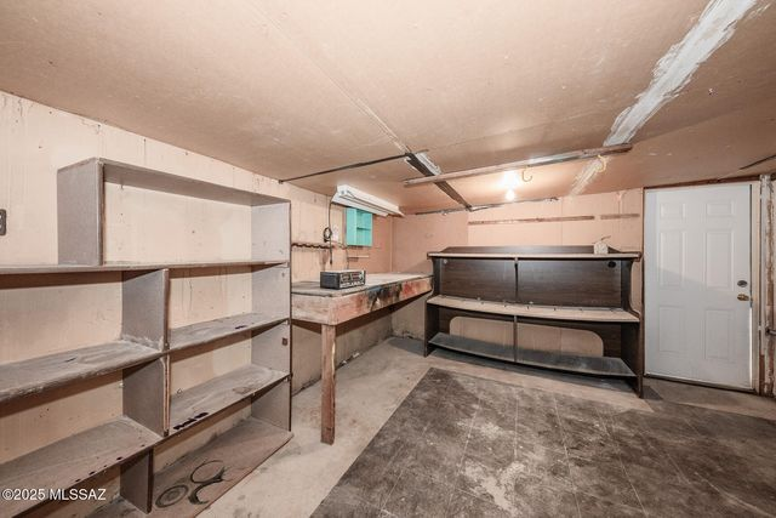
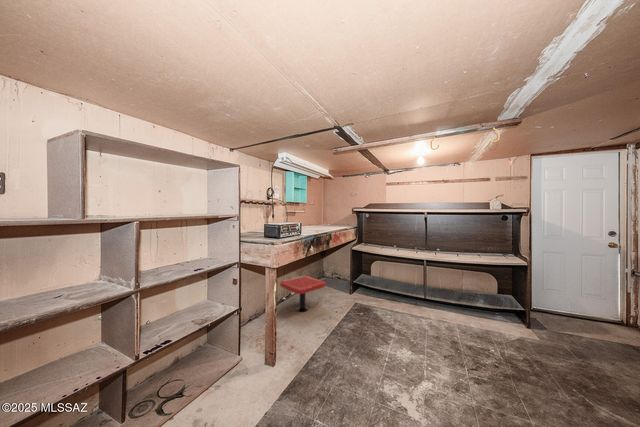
+ pedestal table (302, 295)
